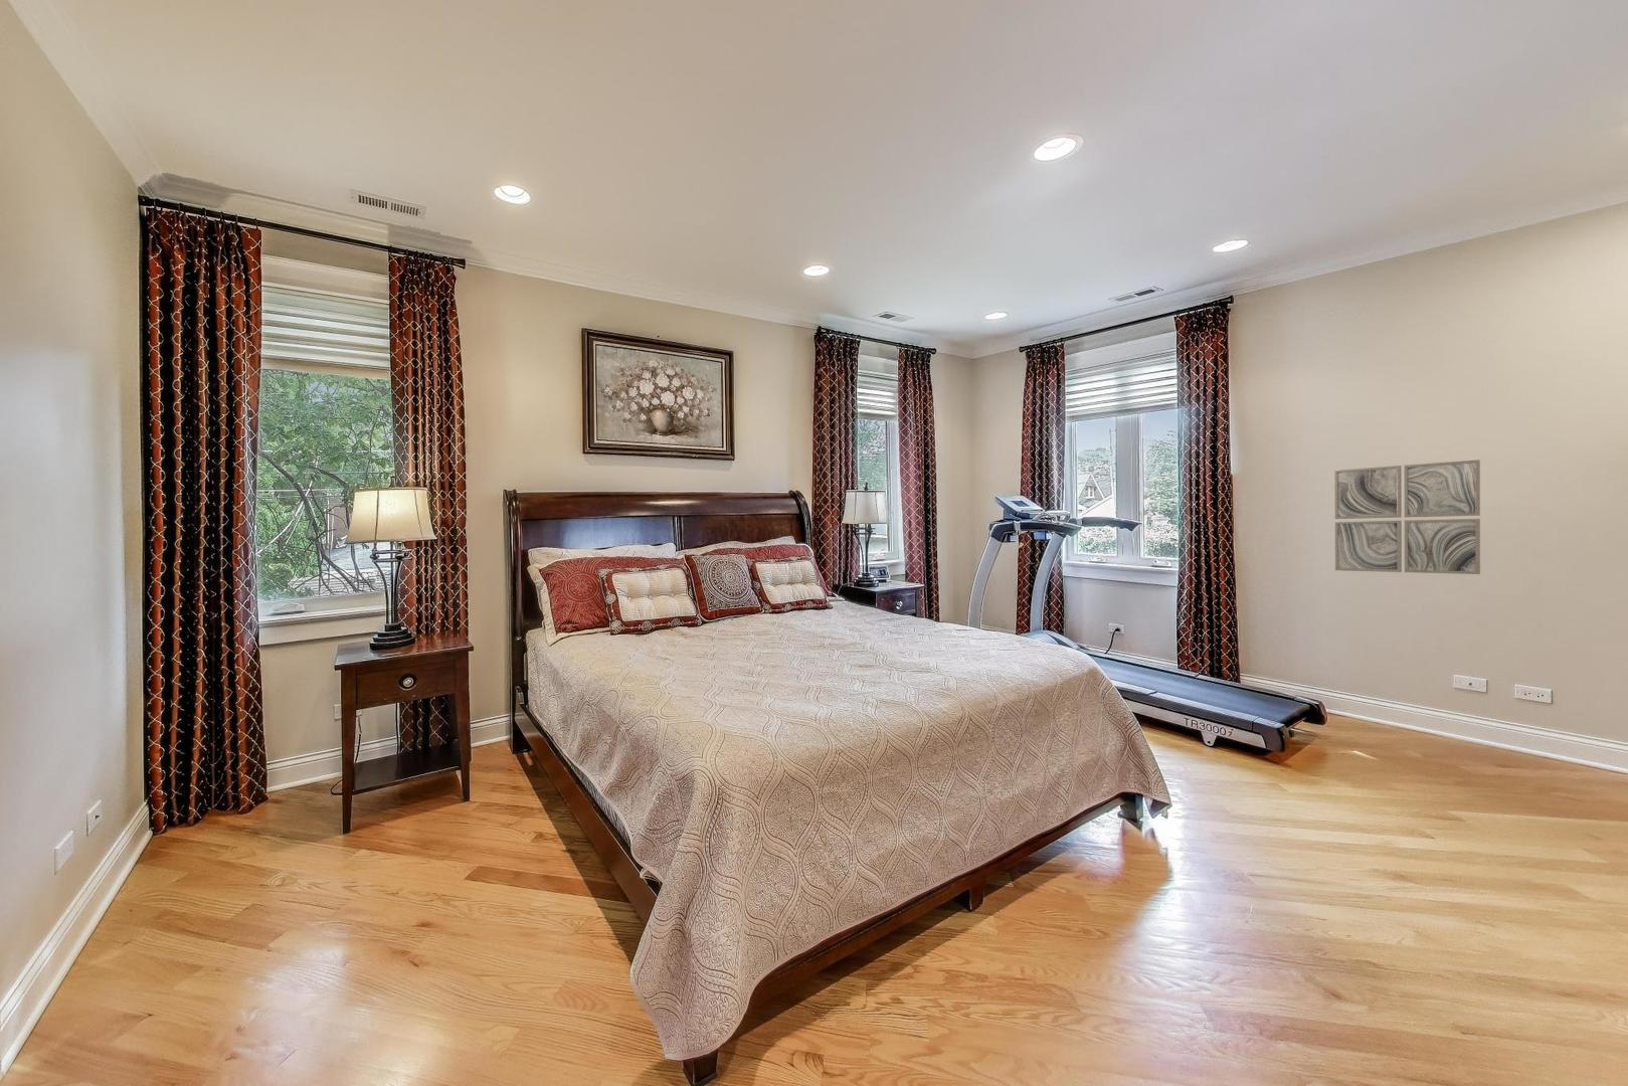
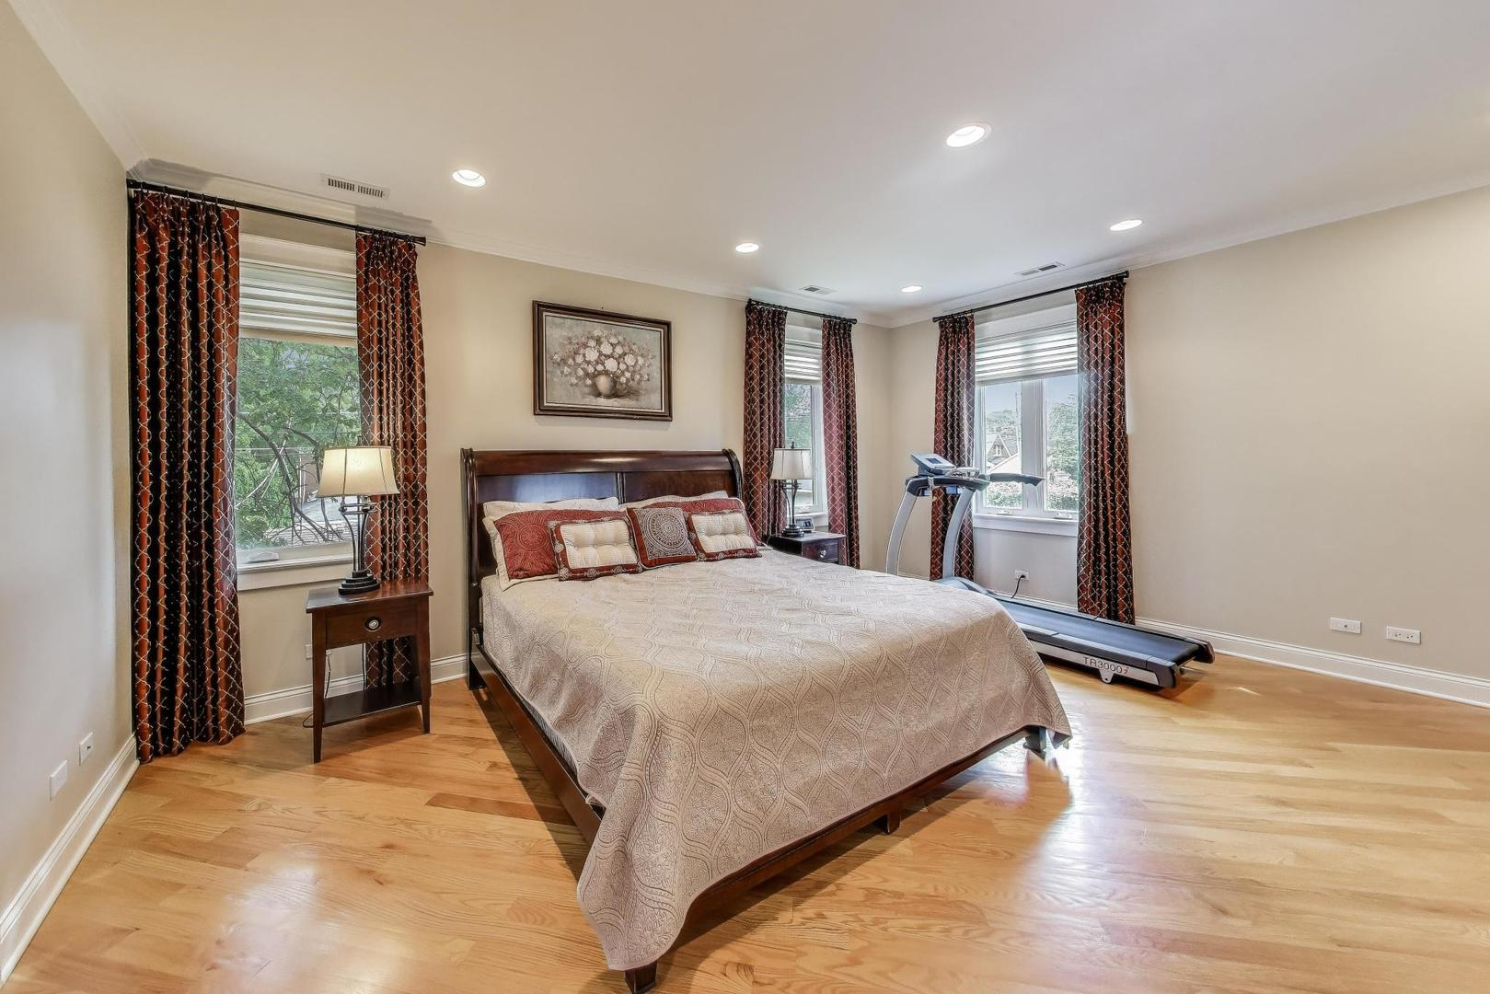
- wall art (1401, 516)
